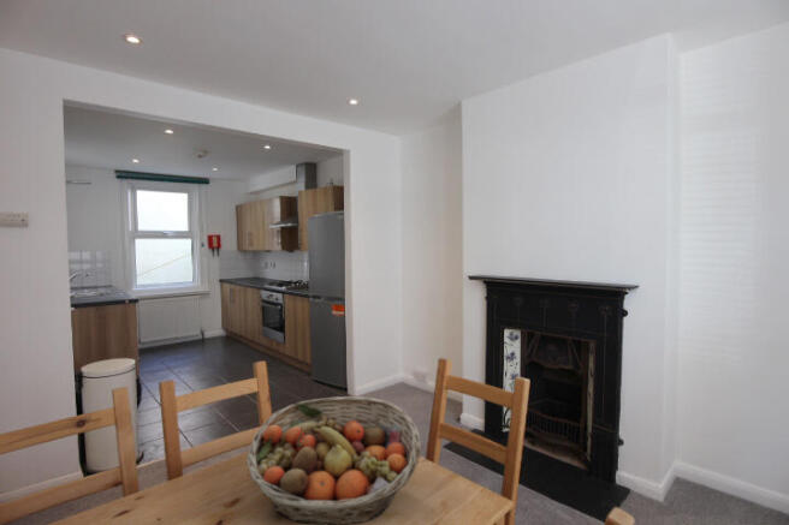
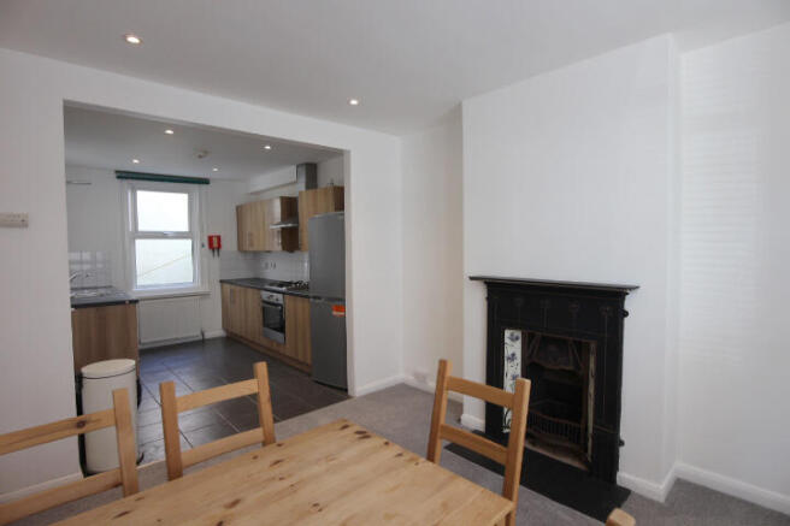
- fruit basket (336, 454)
